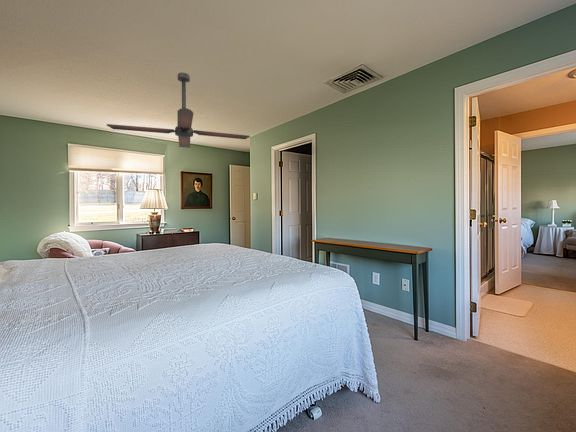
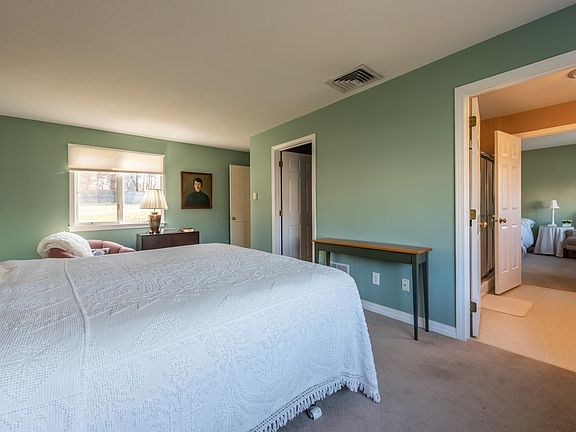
- ceiling fan (183, 106)
